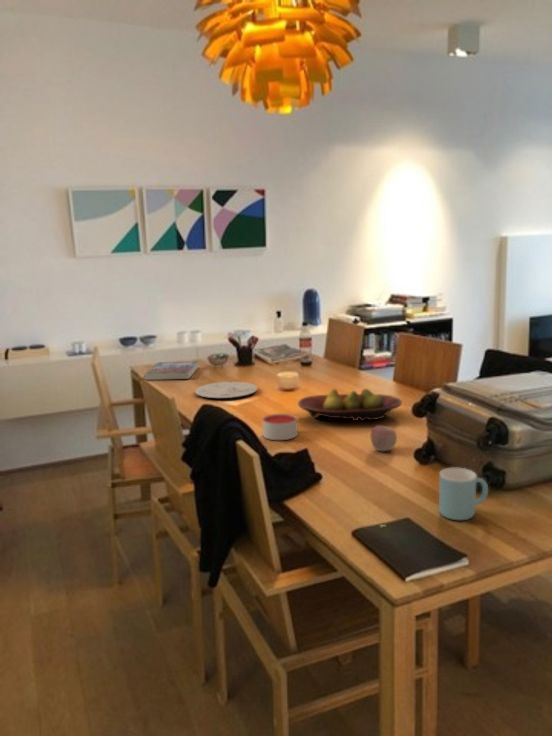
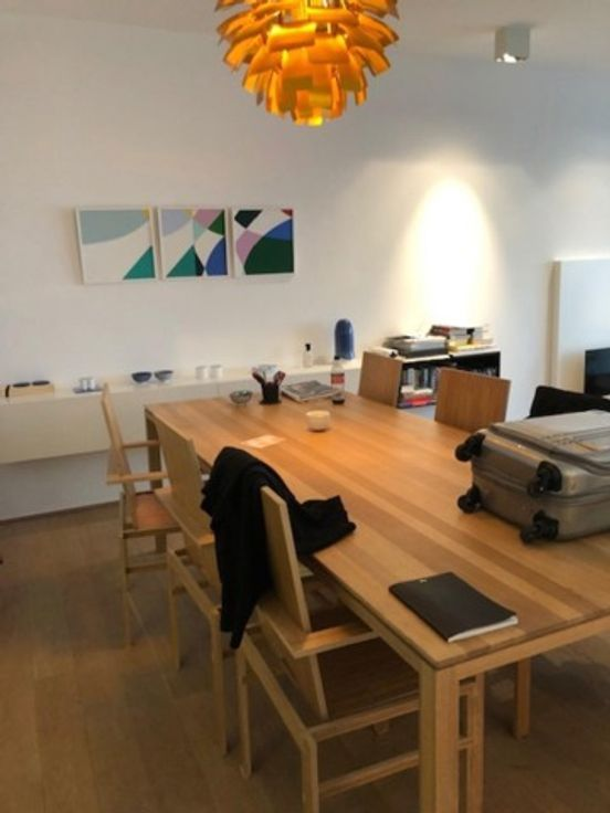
- fruit bowl (349, 403)
- apple (383, 438)
- book (172, 370)
- plate (226, 390)
- mug (464, 493)
- candle (280, 426)
